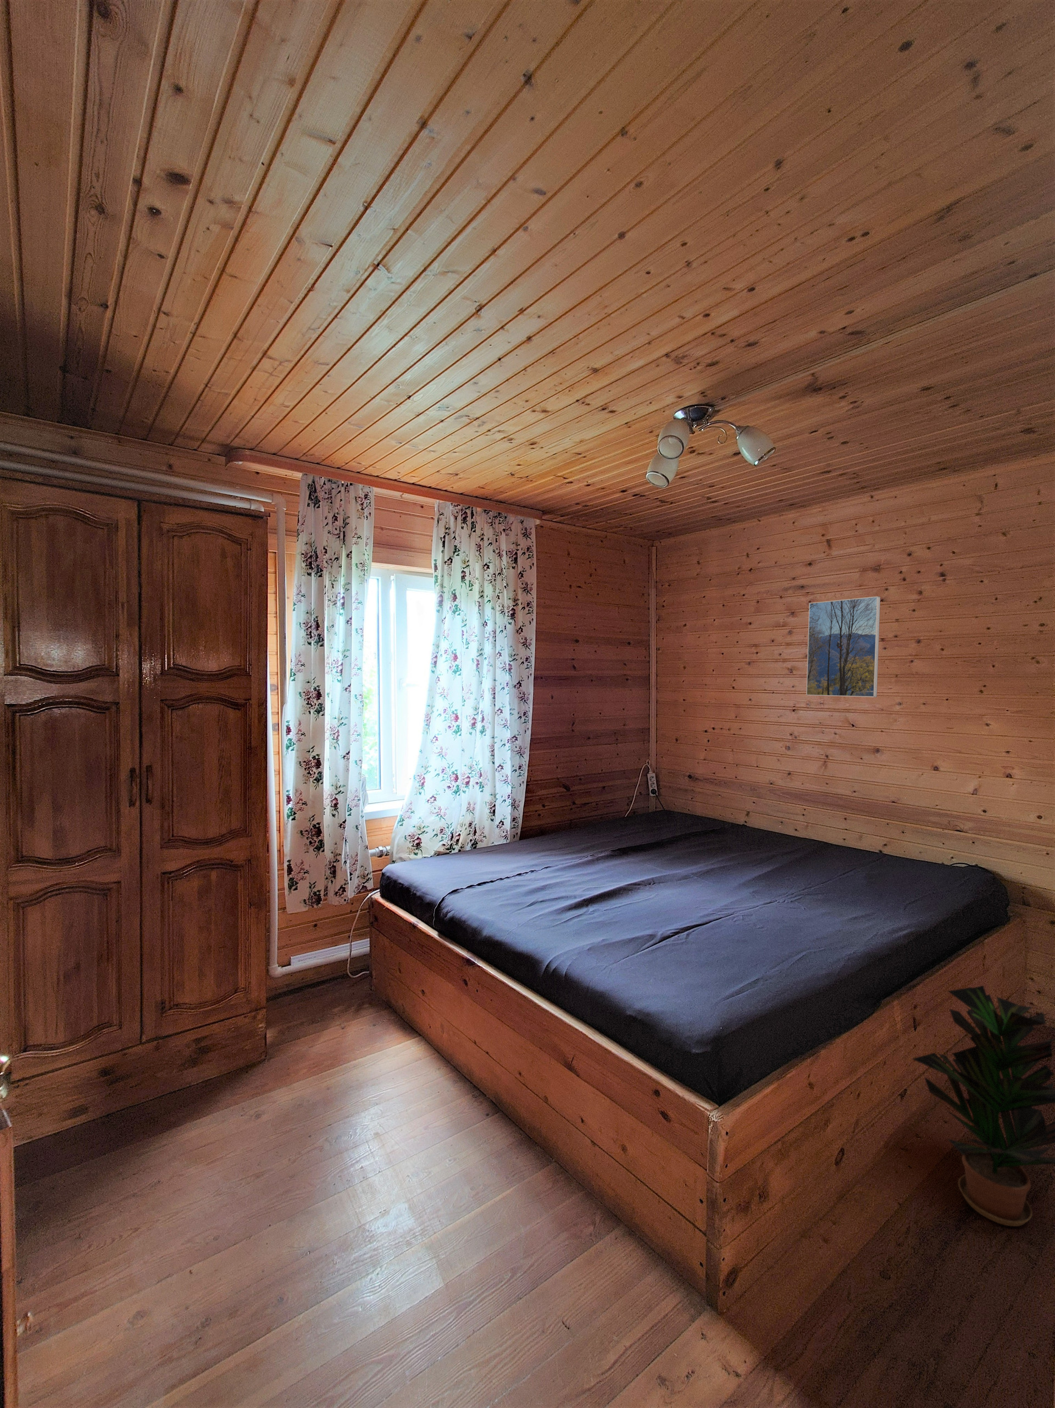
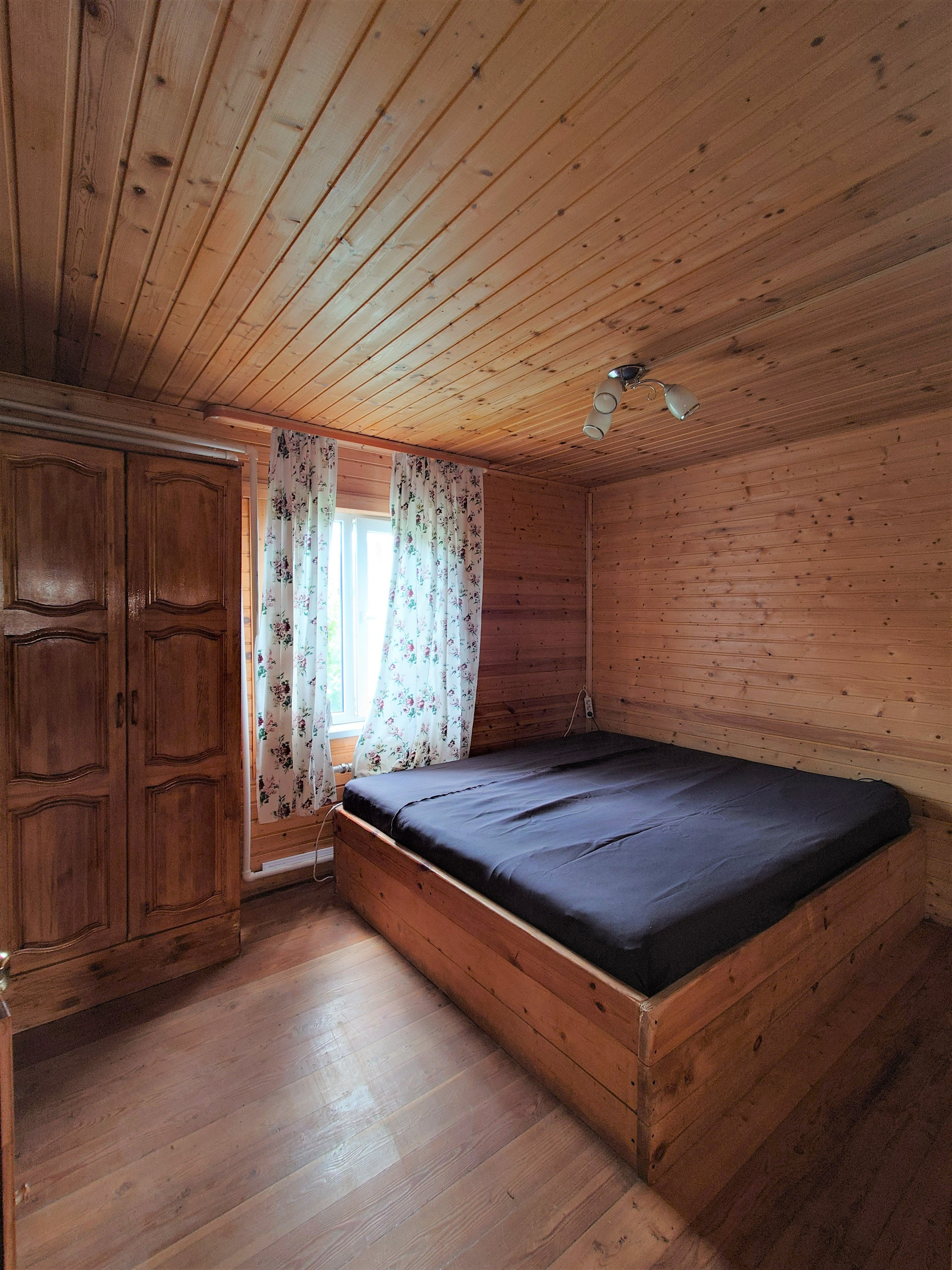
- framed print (841, 647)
- potted plant (983, 1094)
